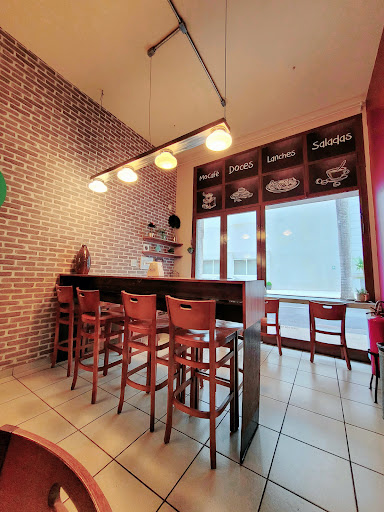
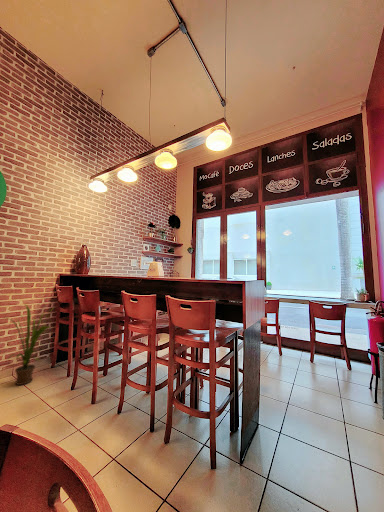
+ house plant (25, 343)
